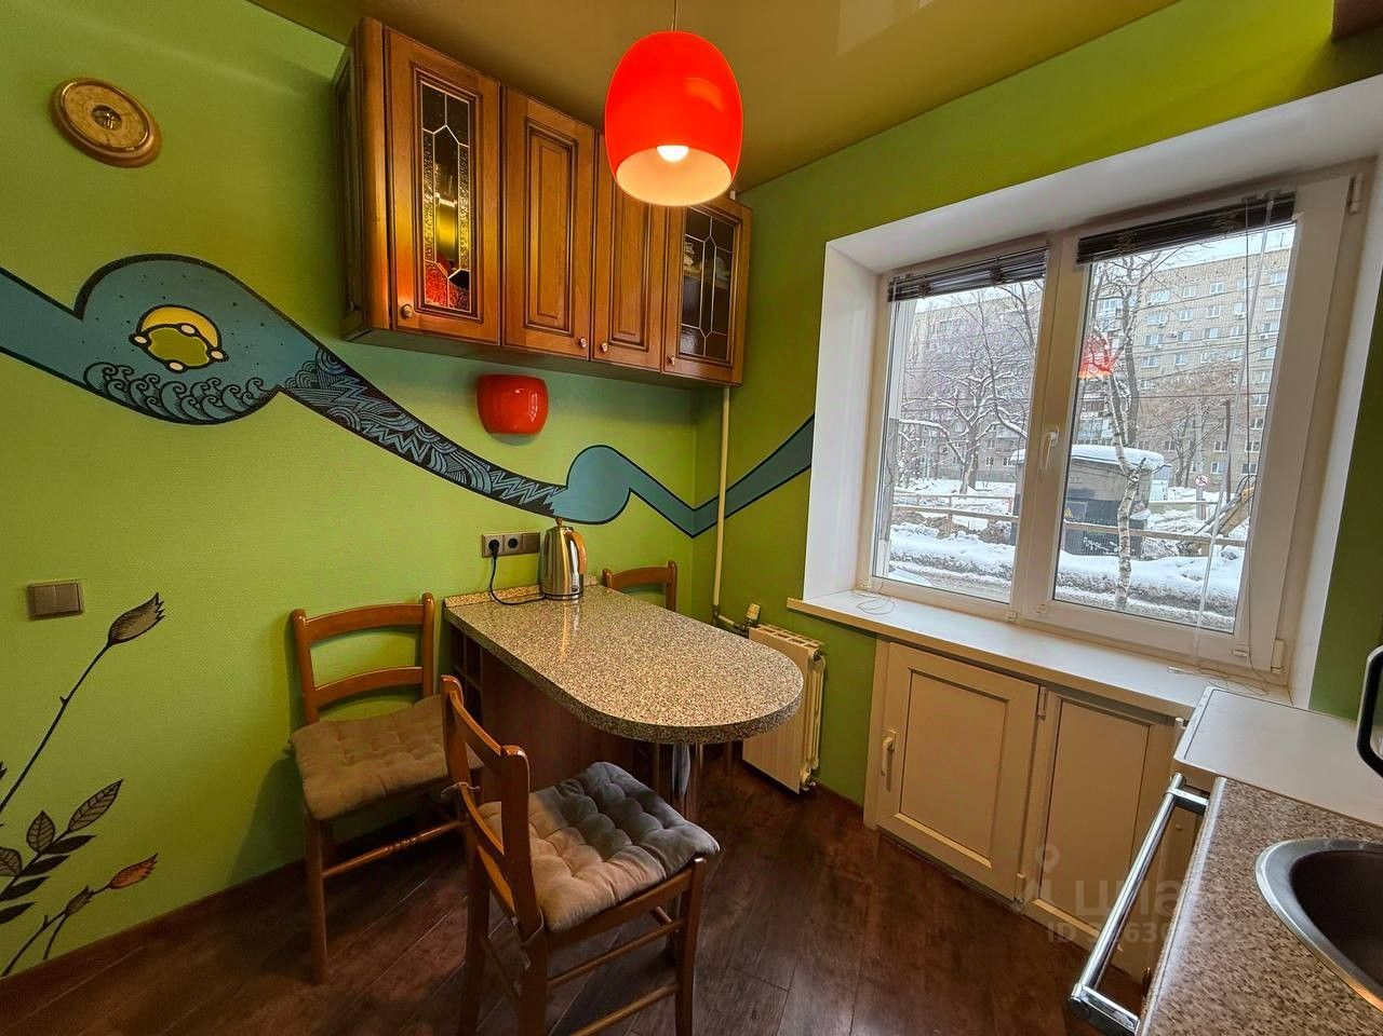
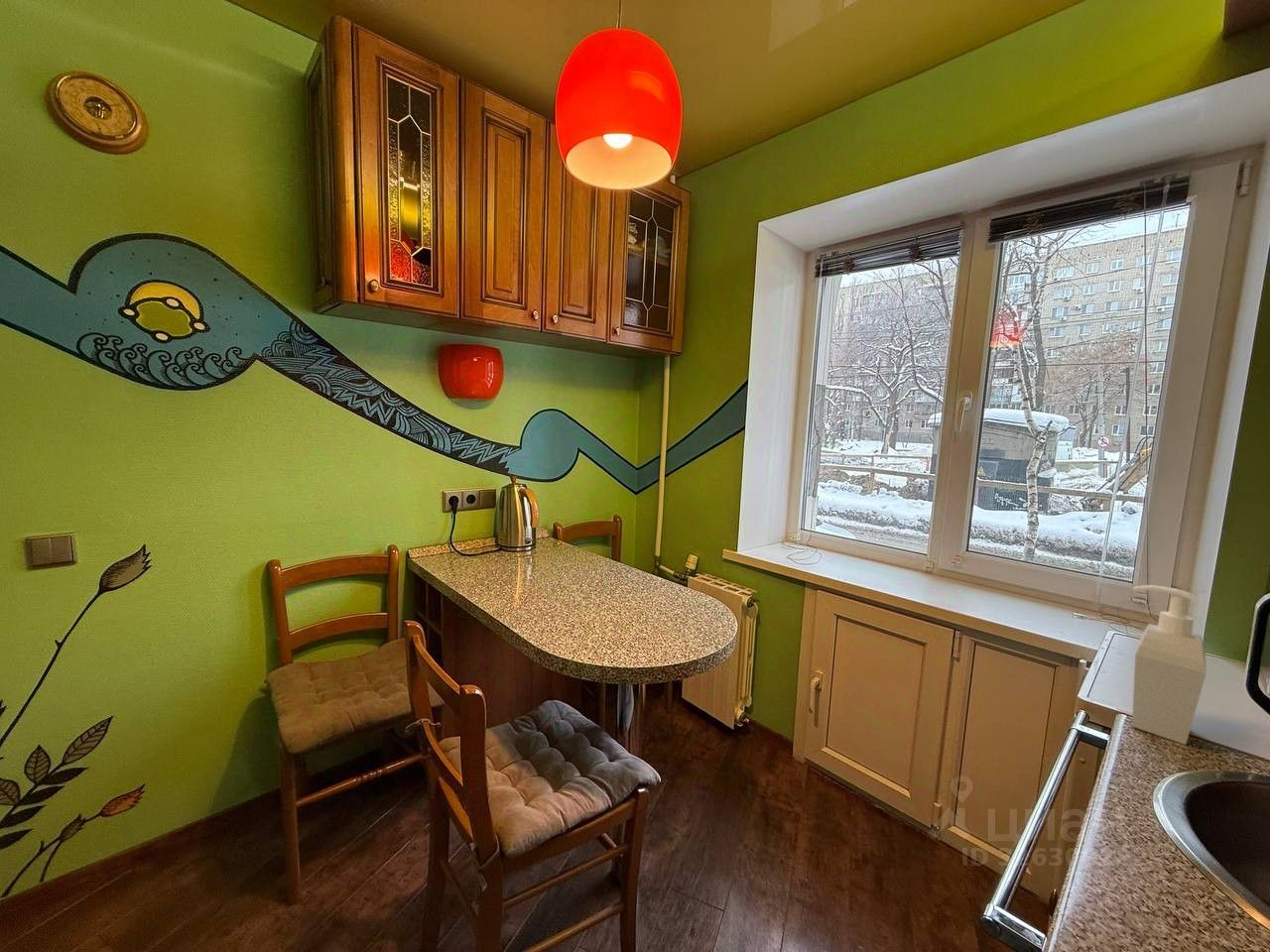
+ soap bottle (1162, 657)
